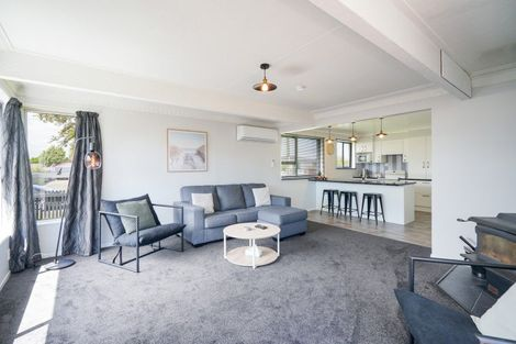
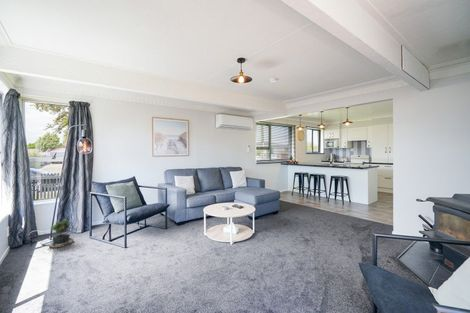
+ potted plant (60, 232)
